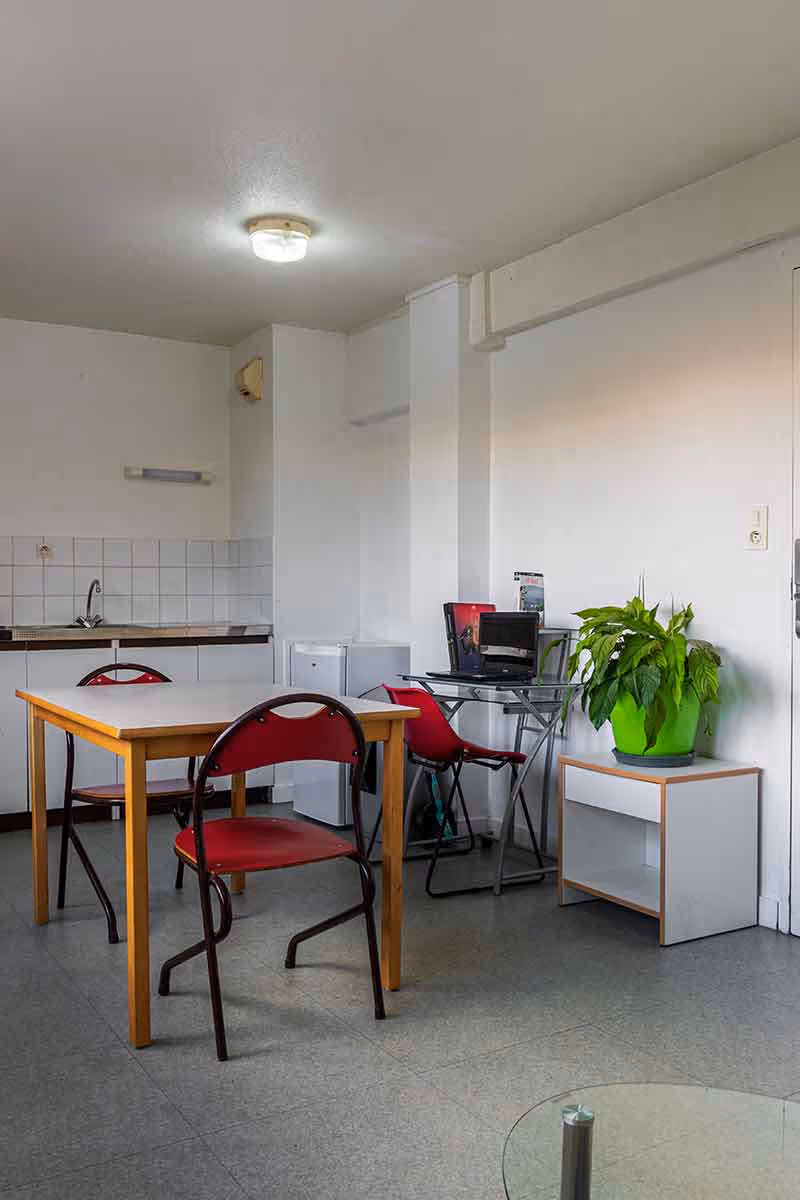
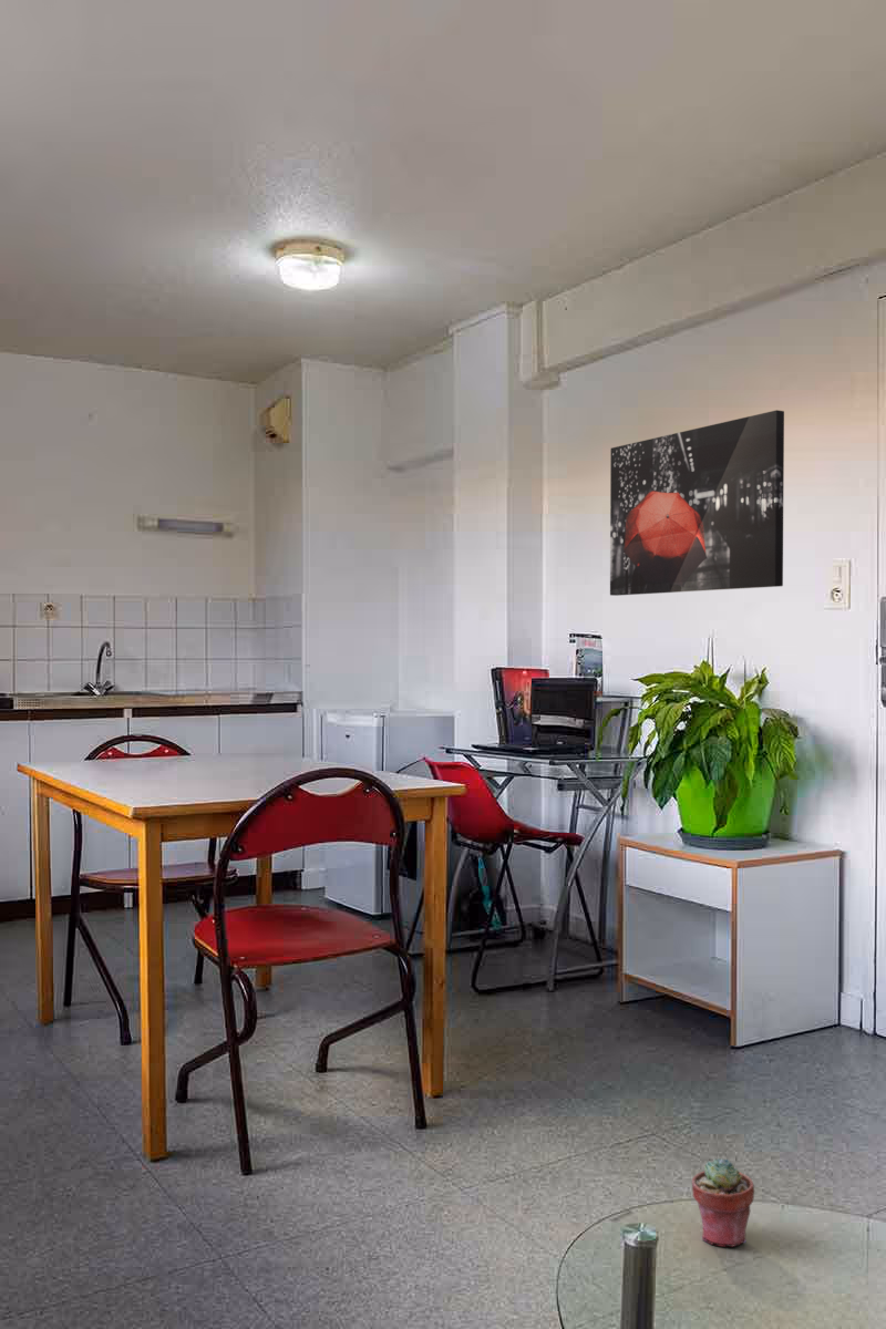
+ potted succulent (722, 1197)
+ wall art (689, 511)
